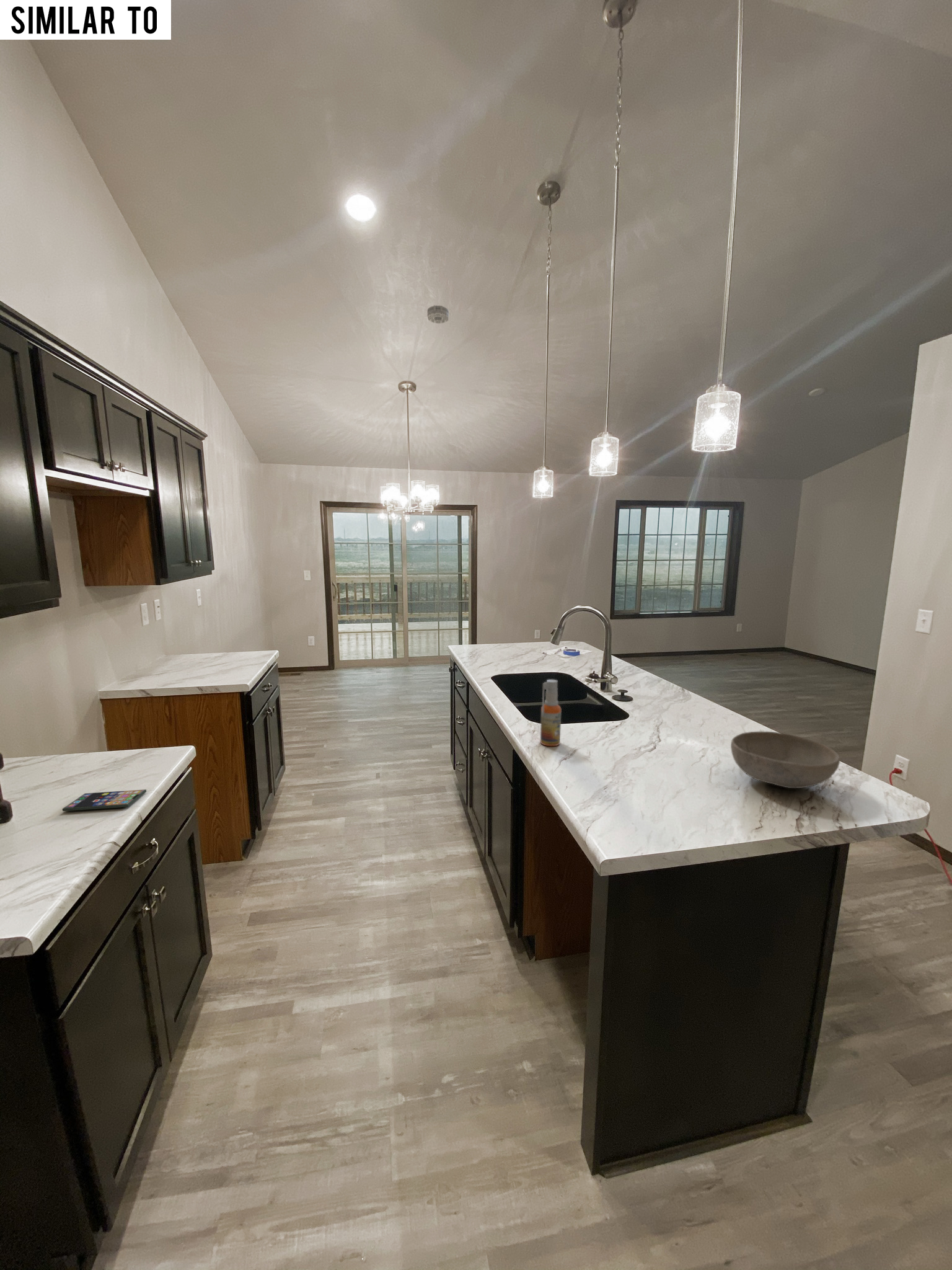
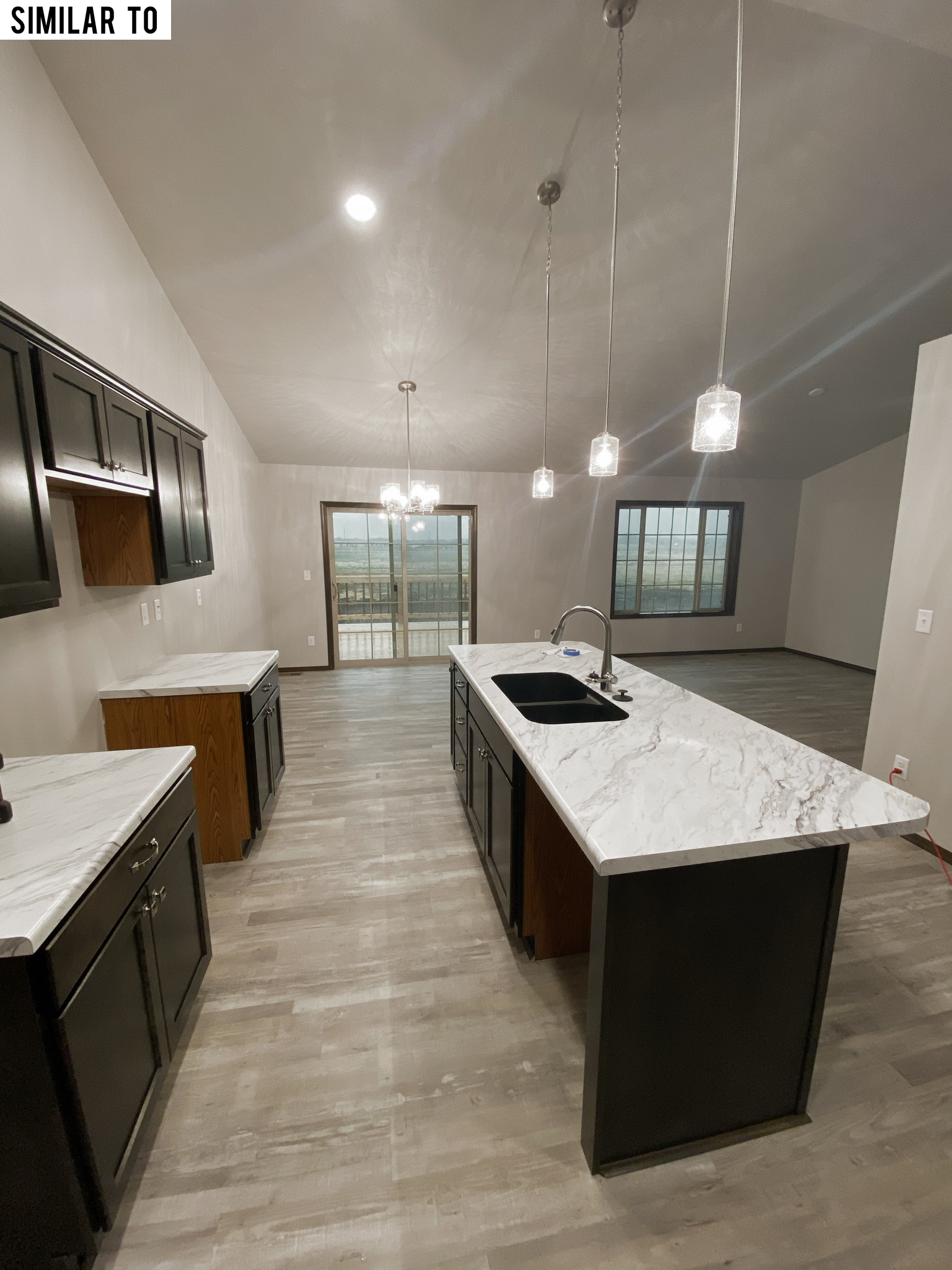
- spray bottle (550, 712)
- smartphone (105, 799)
- smoke detector (438, 314)
- bowl (781, 765)
